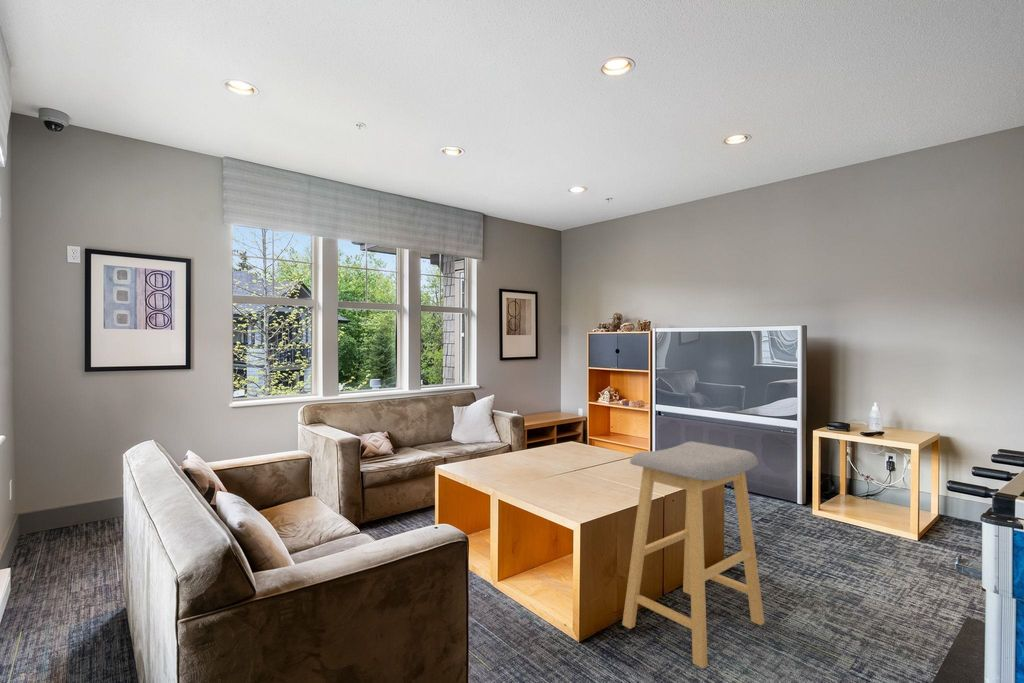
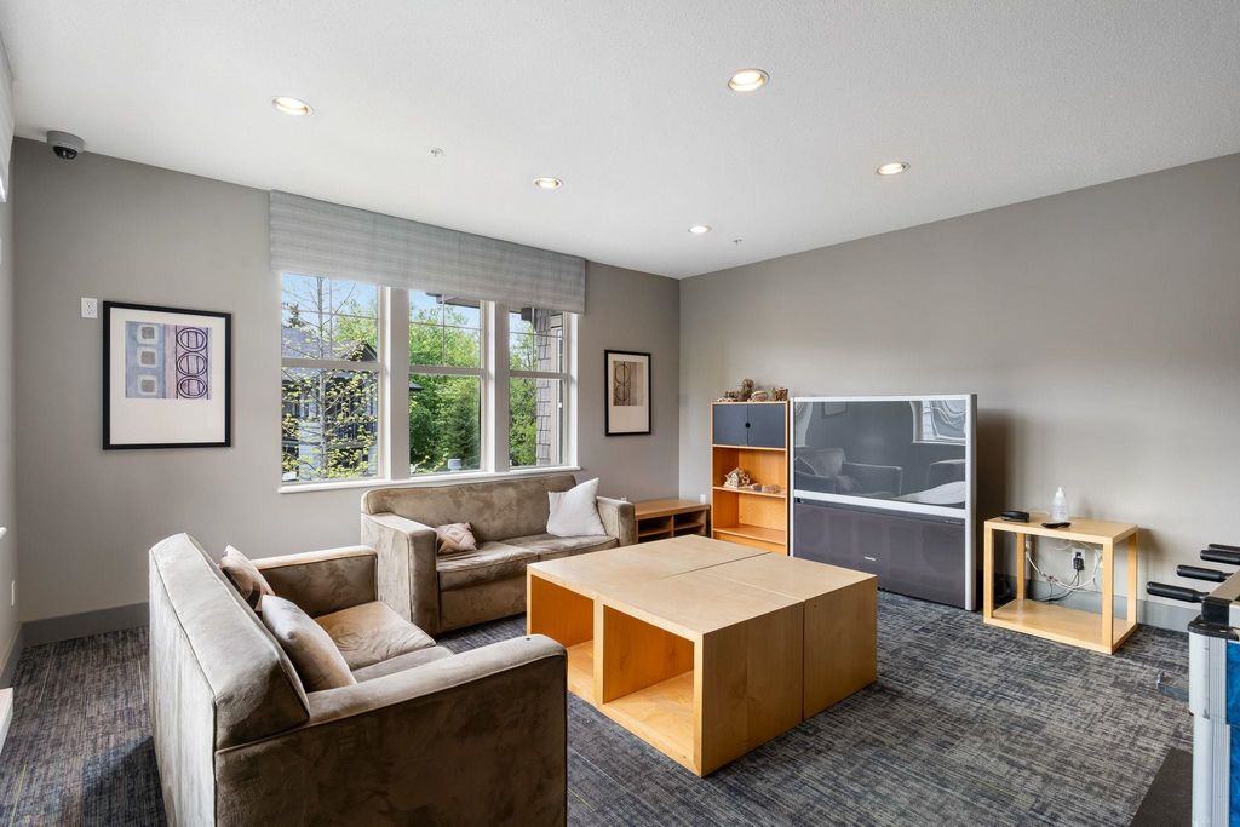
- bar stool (693, 537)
